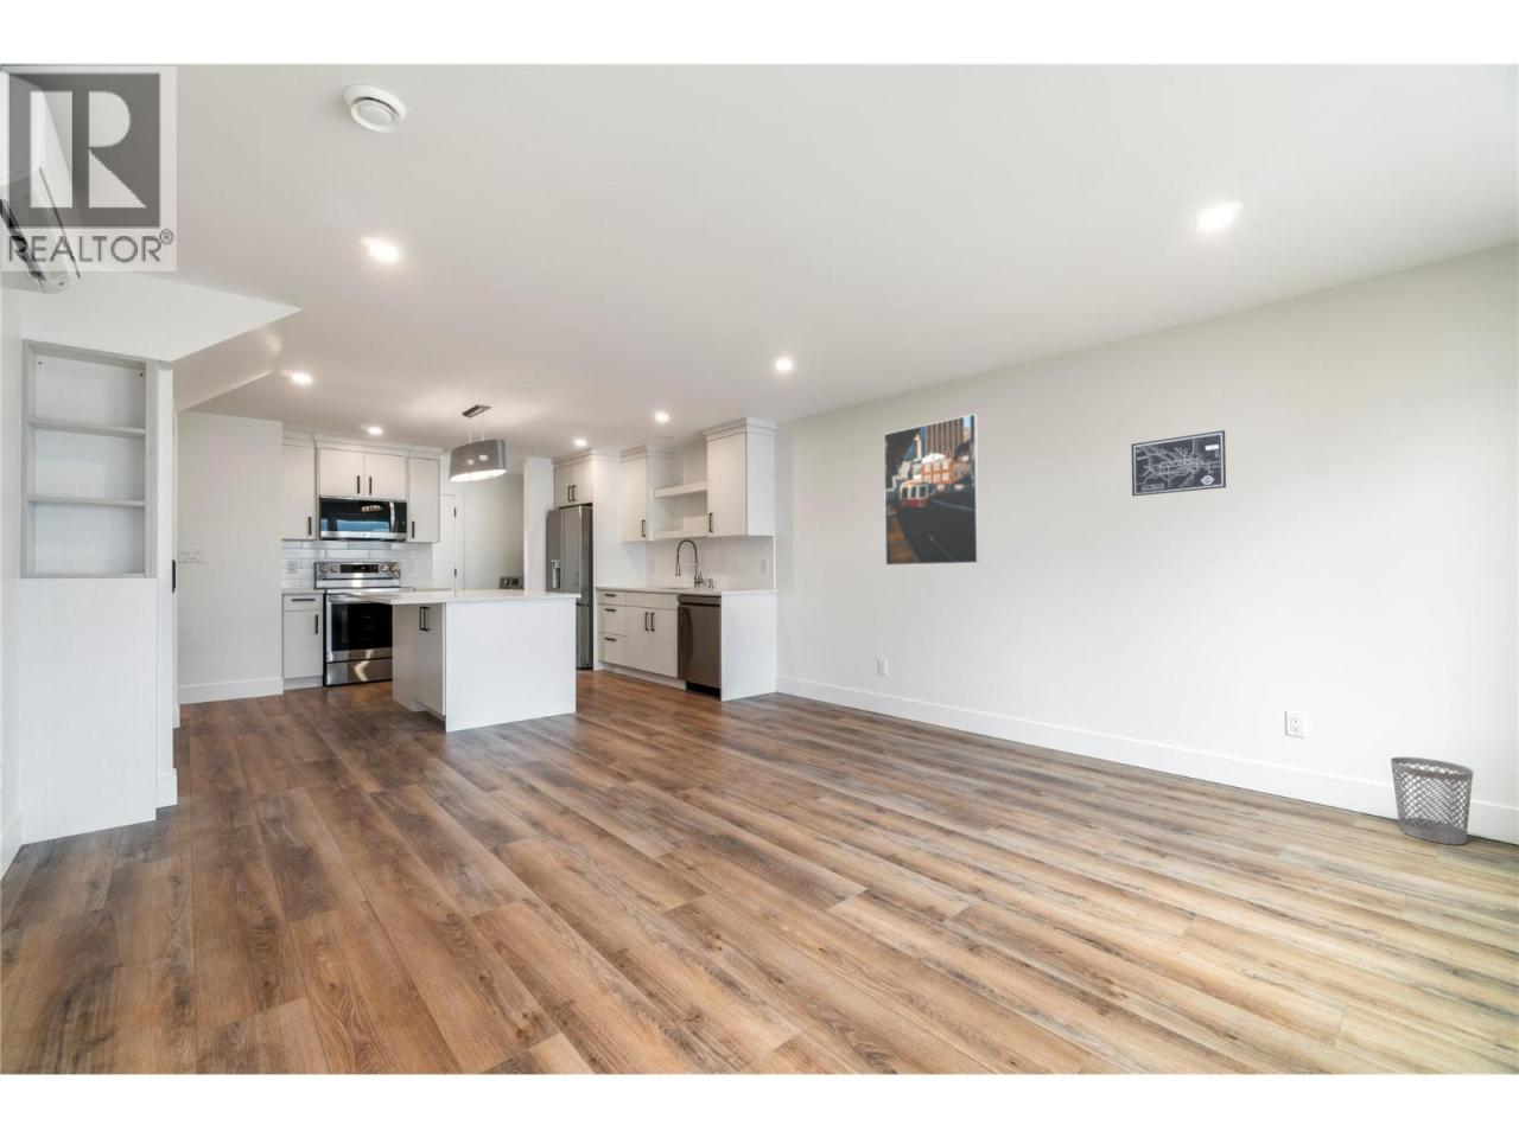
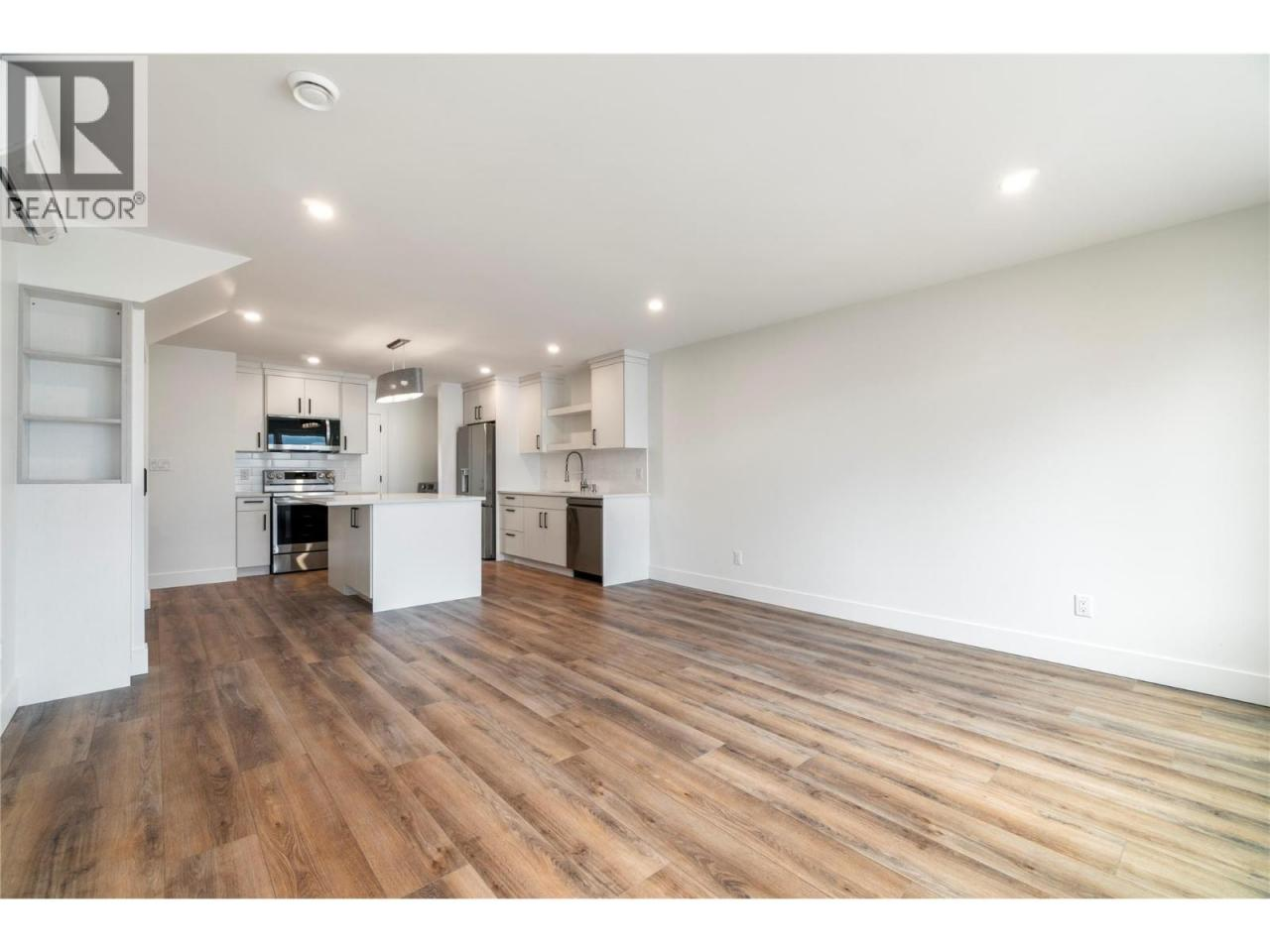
- wall art (1176, 465)
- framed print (928, 495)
- wastebasket (1432, 799)
